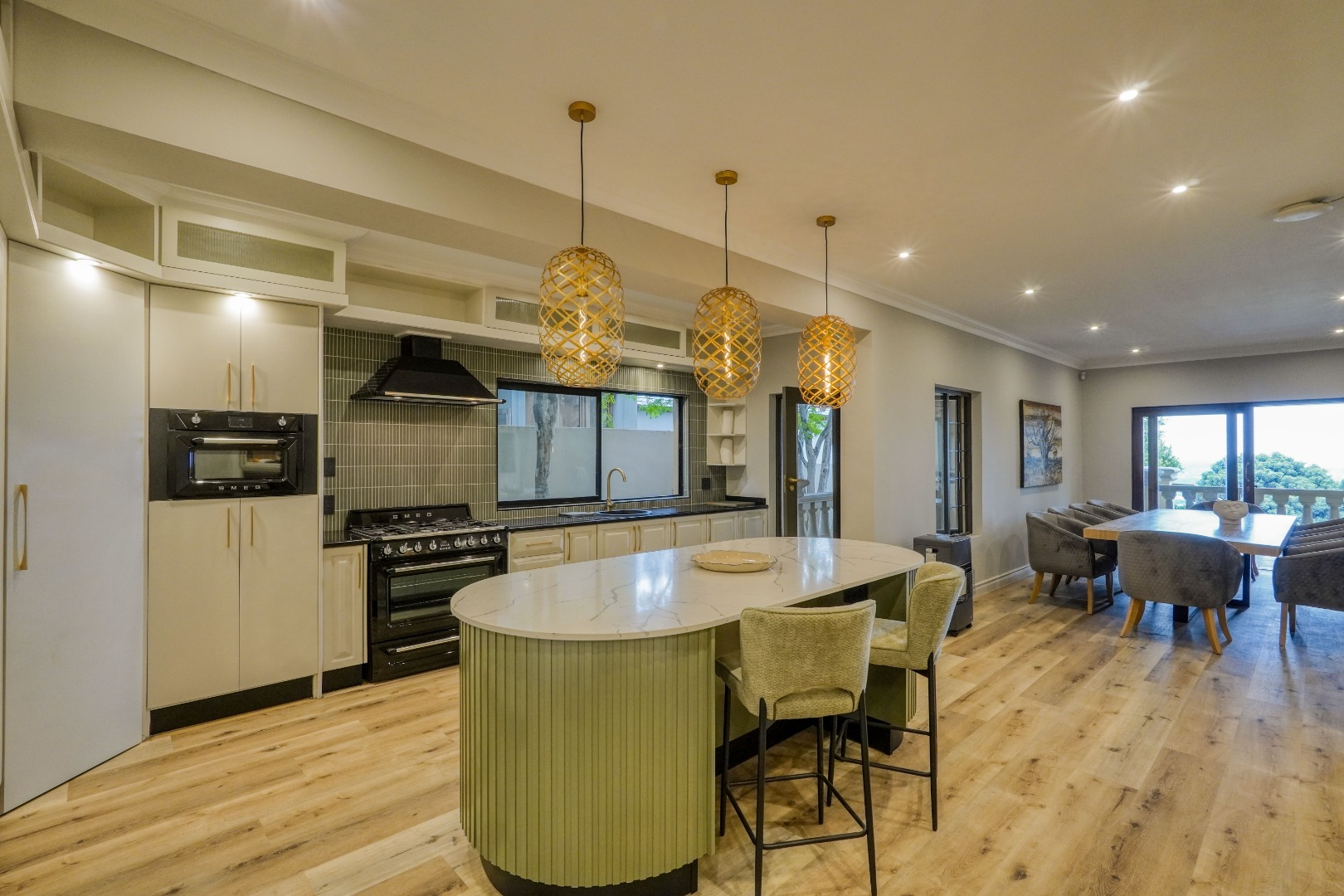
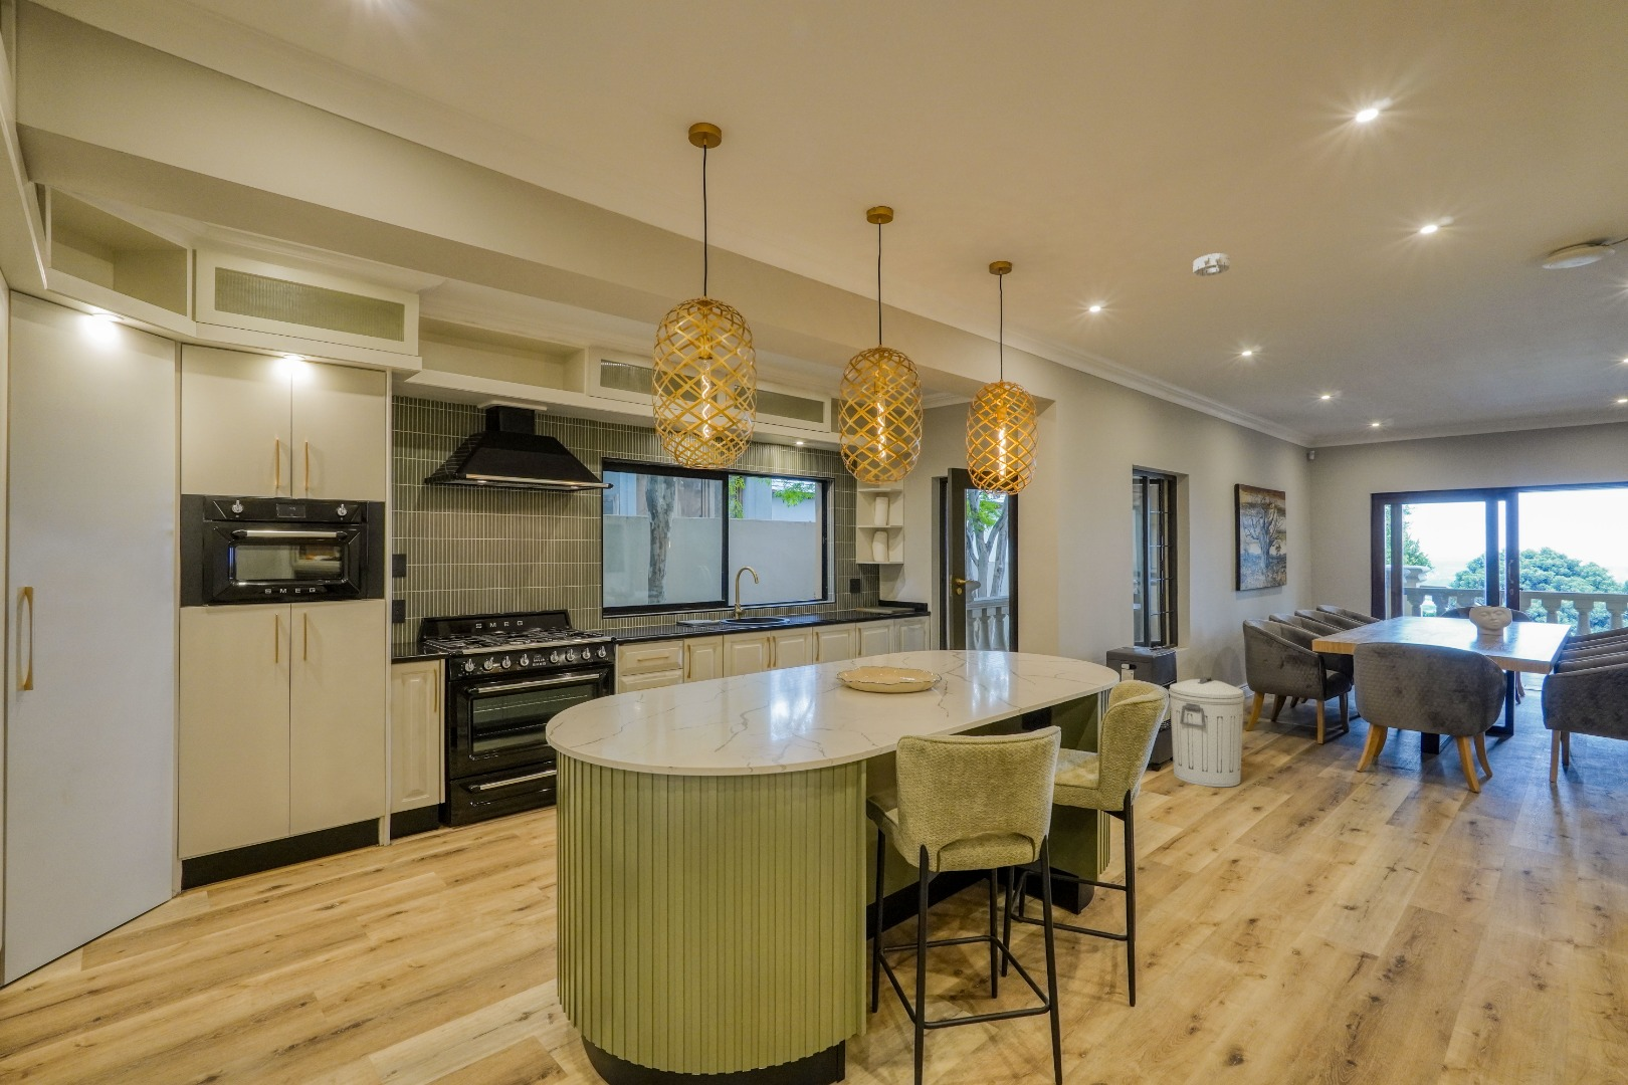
+ trash can (1206, 728)
+ smoke detector (1211, 264)
